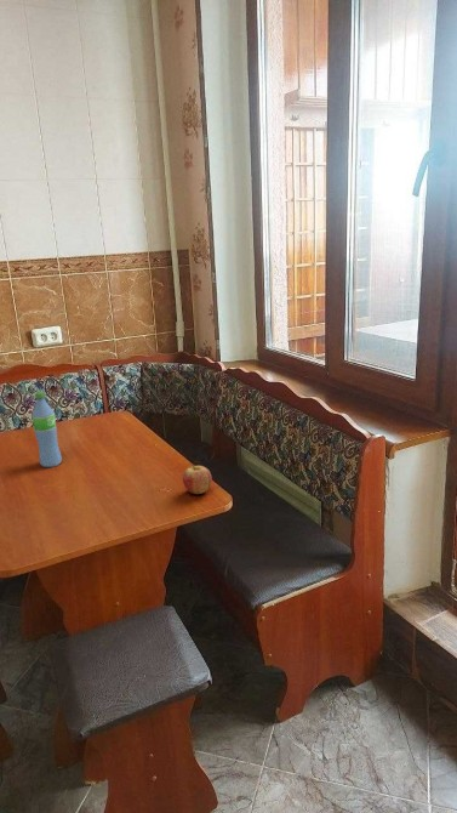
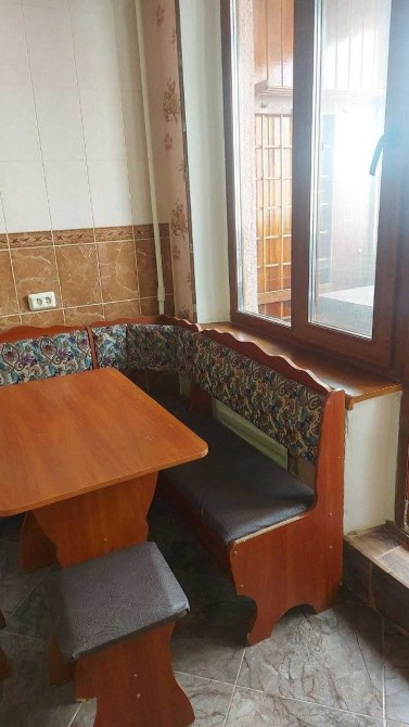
- fruit (196, 478)
- water bottle (45, 428)
